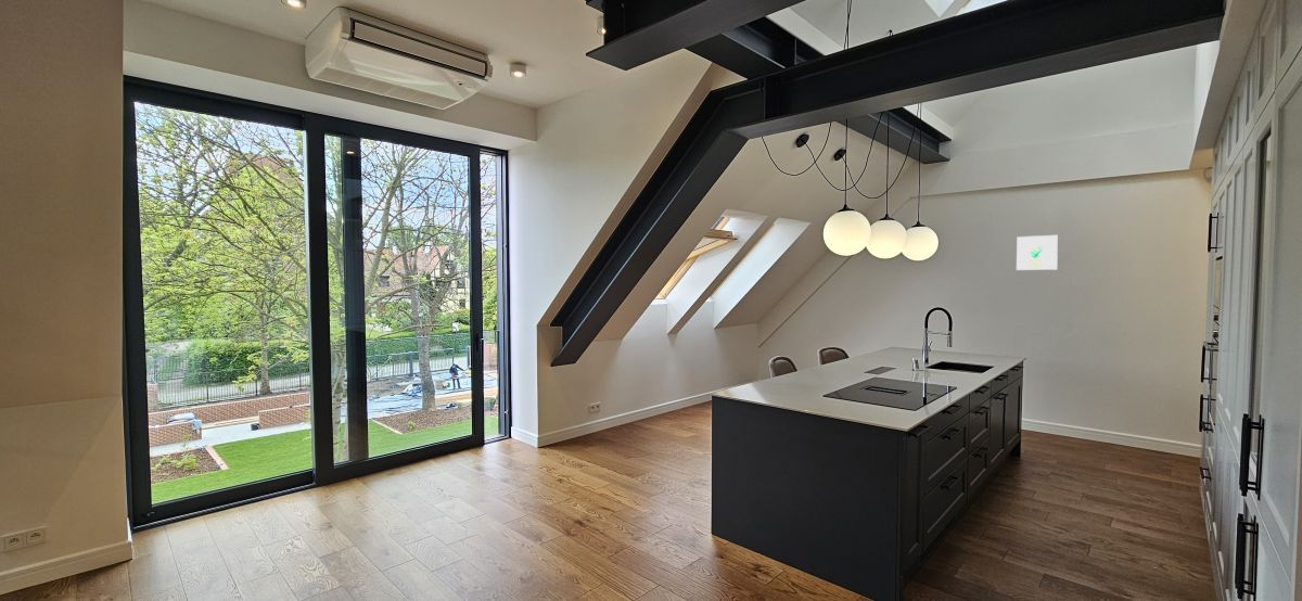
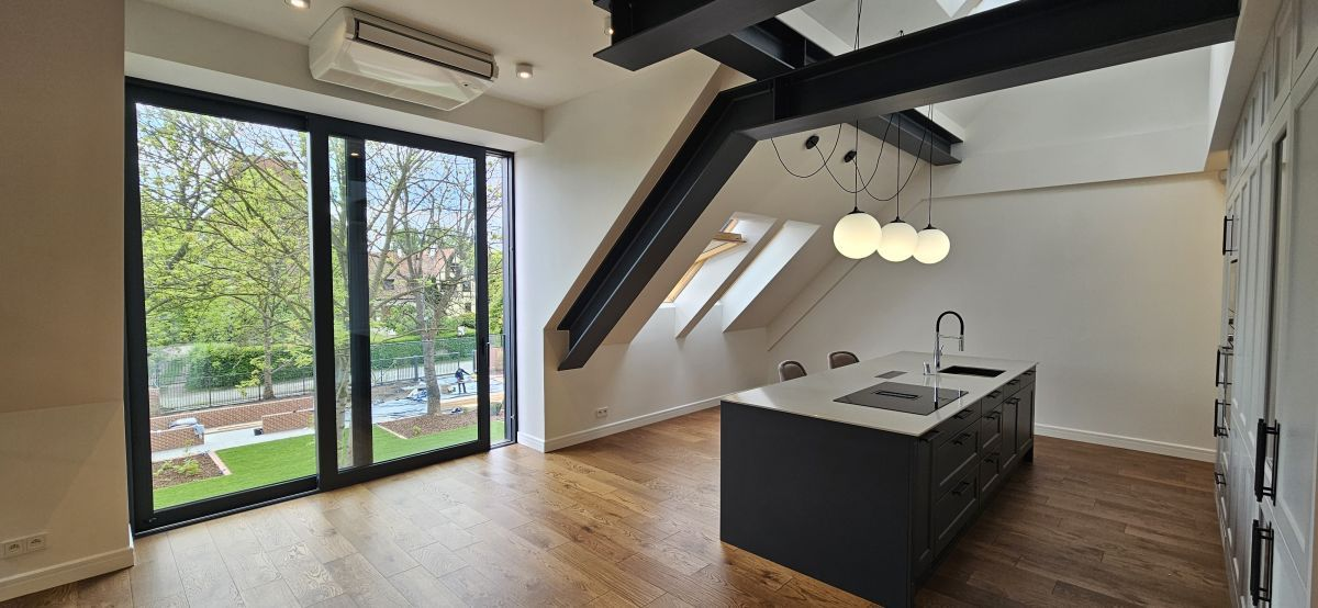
- wall art (1036, 253)
